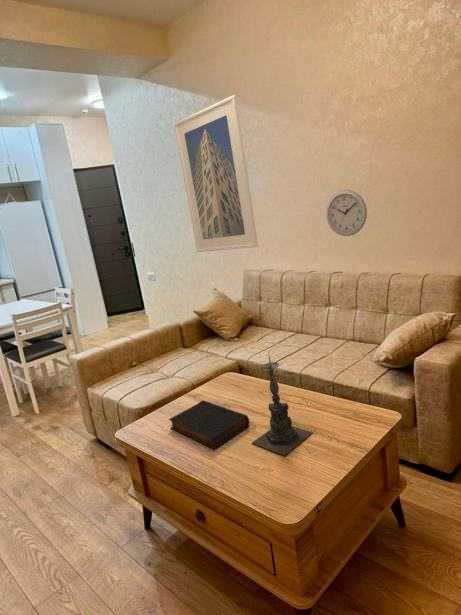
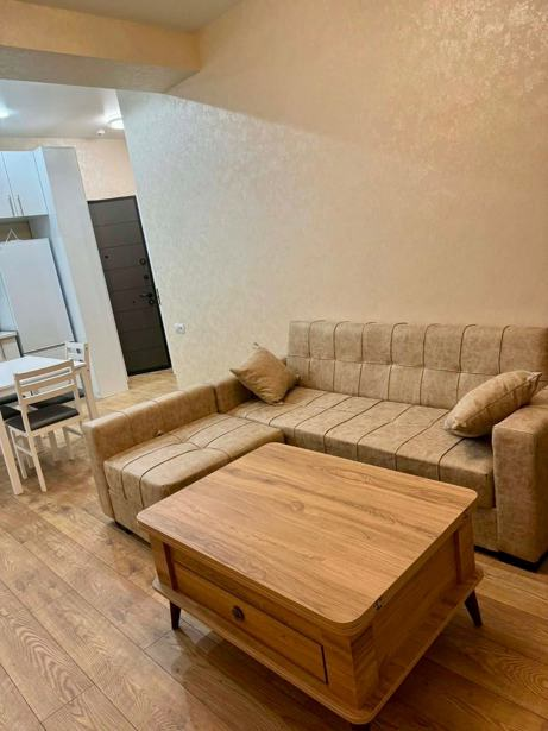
- candle holder (276, 395)
- book (208, 421)
- wall clock (345, 213)
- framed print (214, 182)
